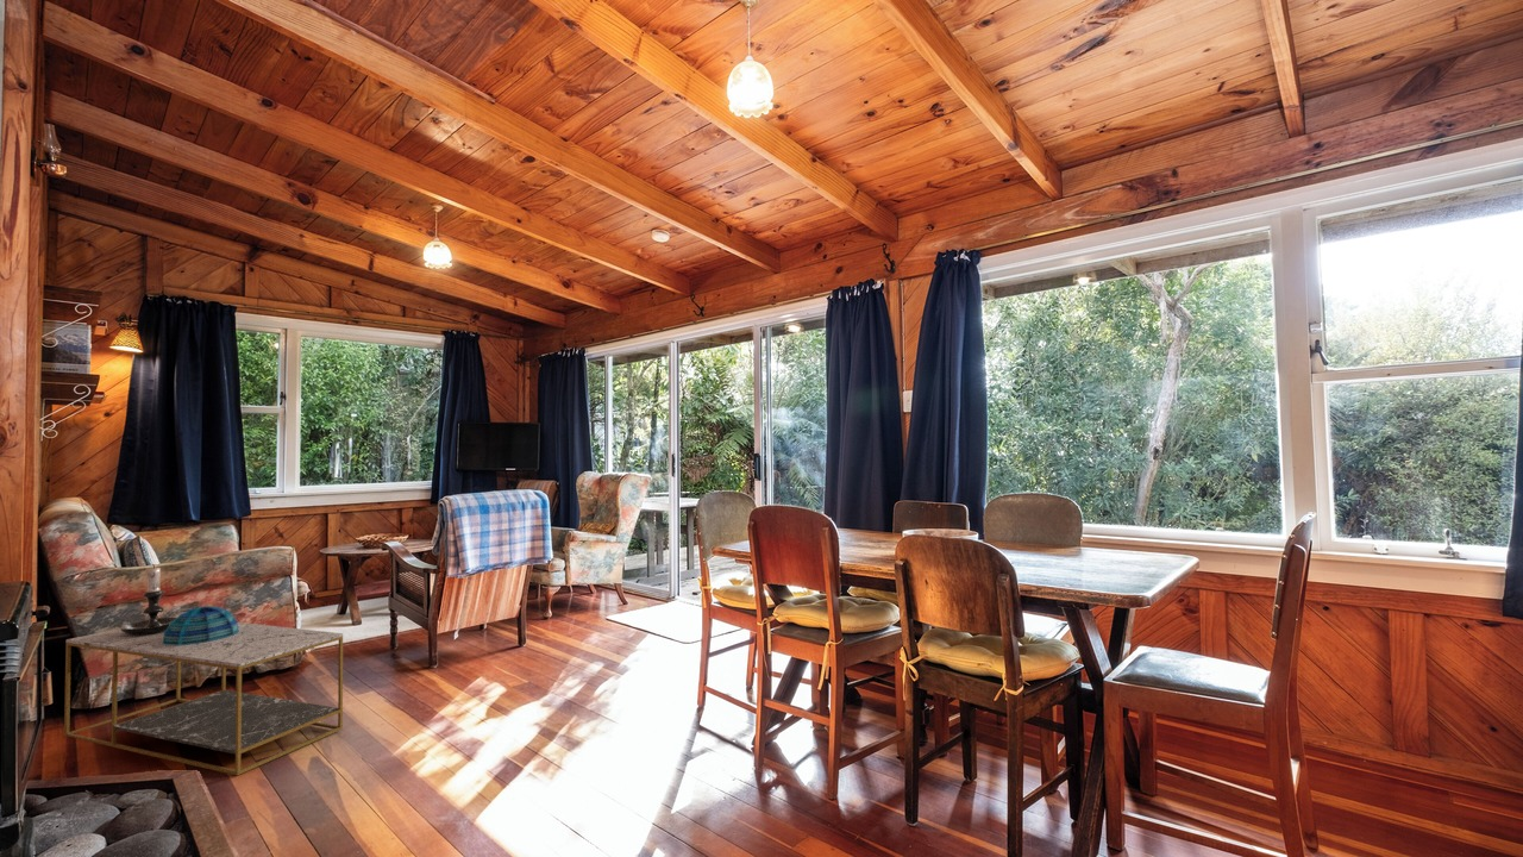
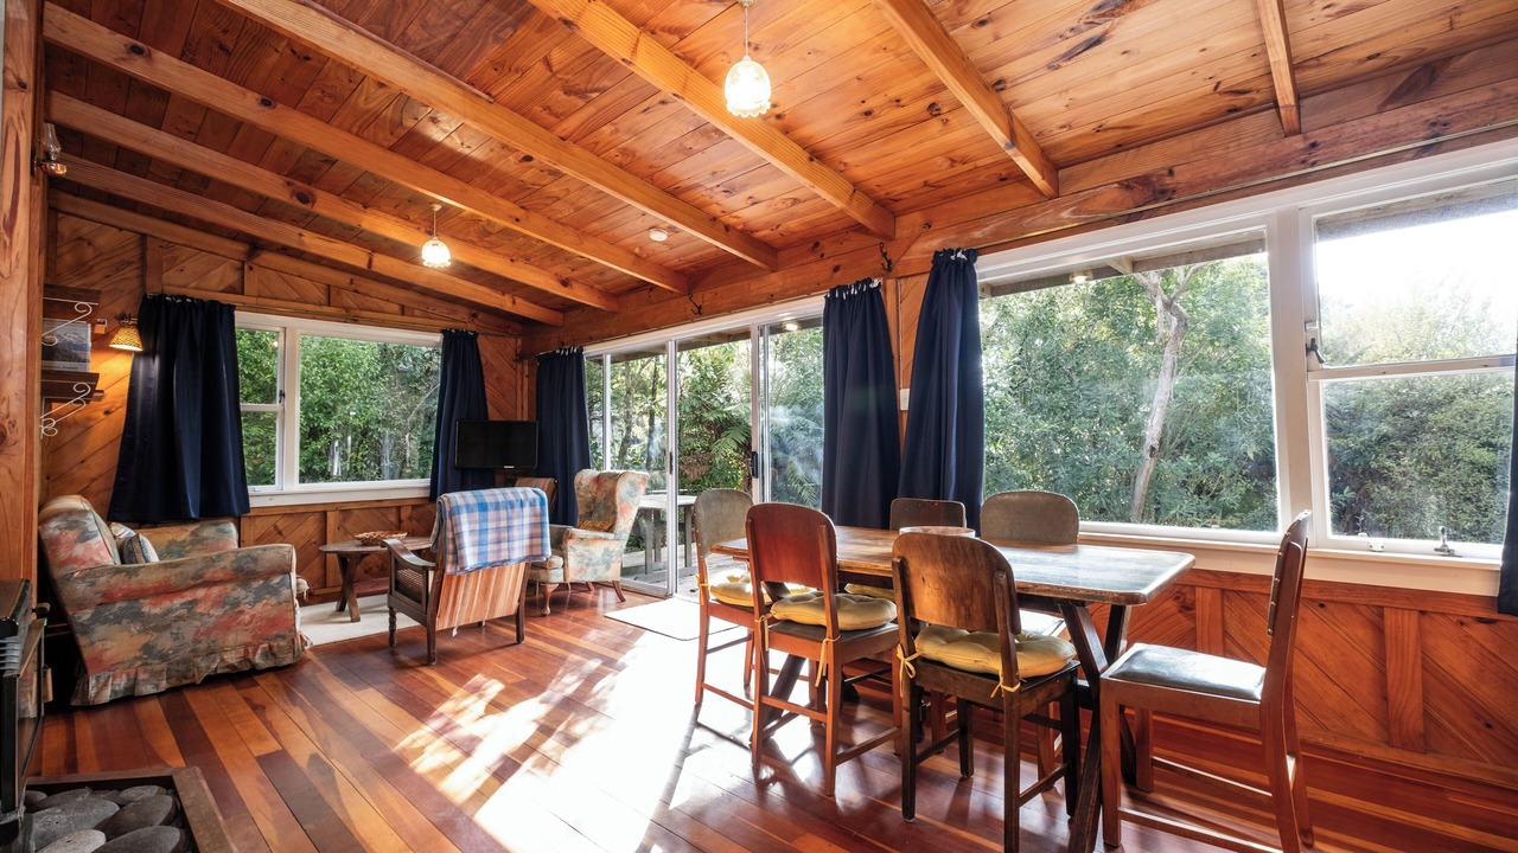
- candle holder (151, 596)
- decorative bowl (201, 620)
- coffee table (206, 695)
